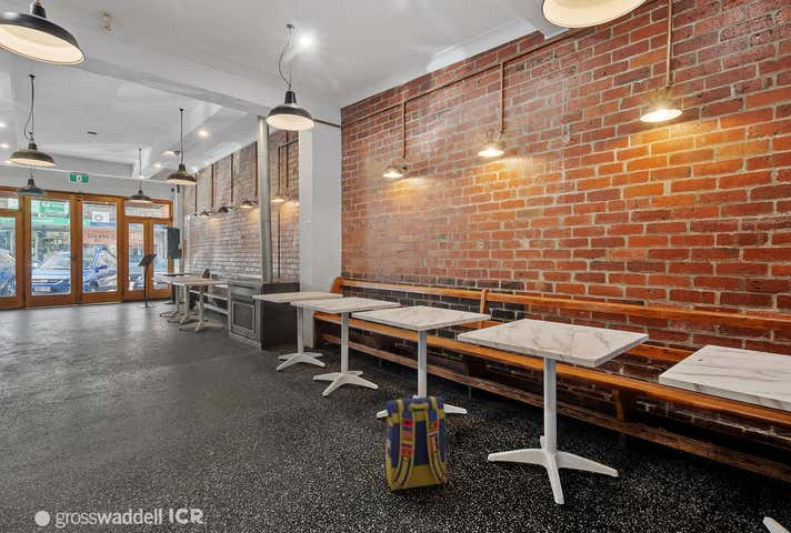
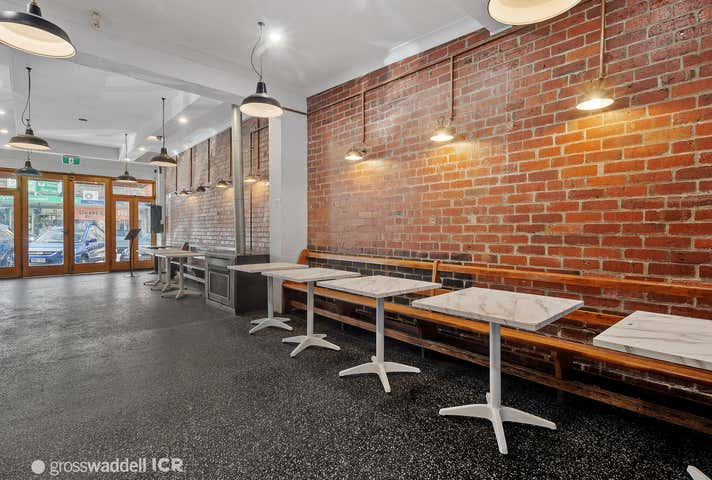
- backpack (415, 440)
